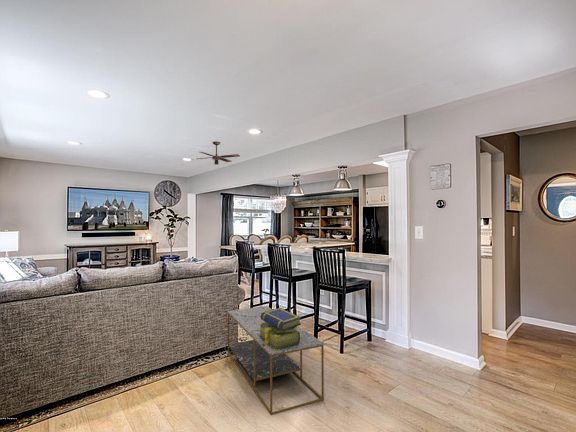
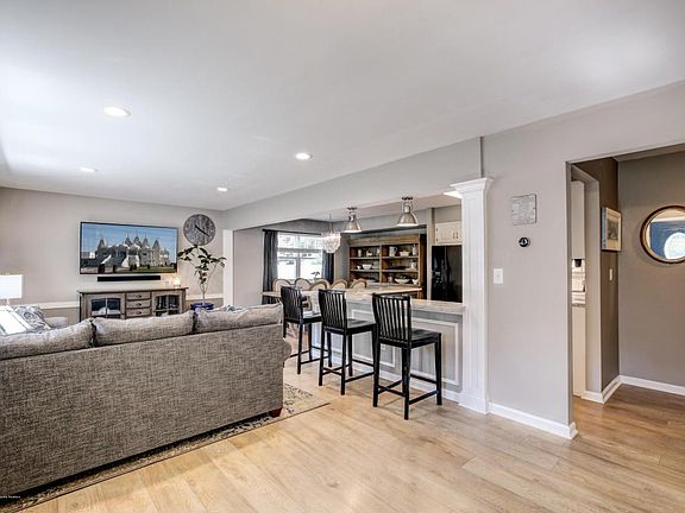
- coffee table (268, 348)
- ceiling fan (216, 153)
- stack of books (280, 327)
